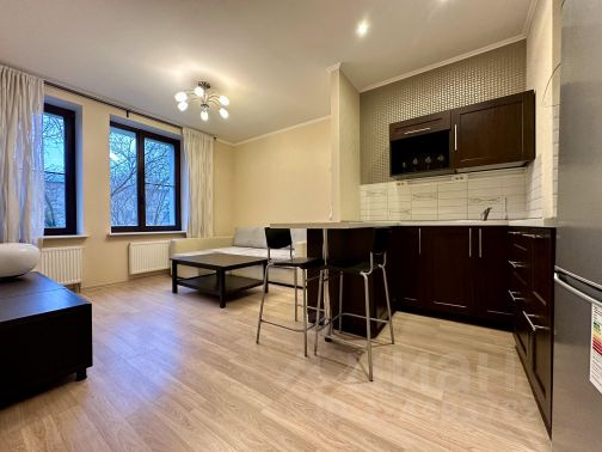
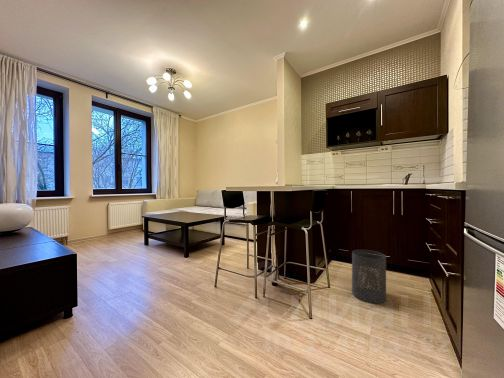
+ trash can (368, 274)
